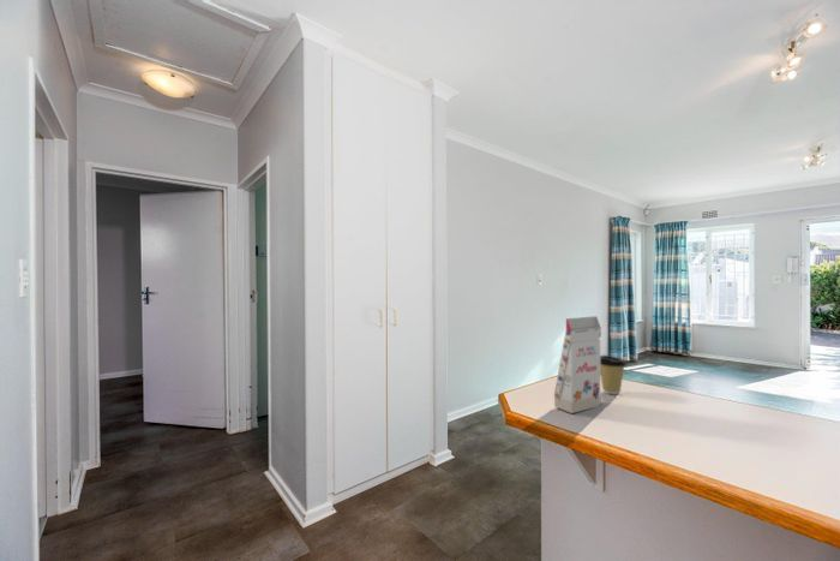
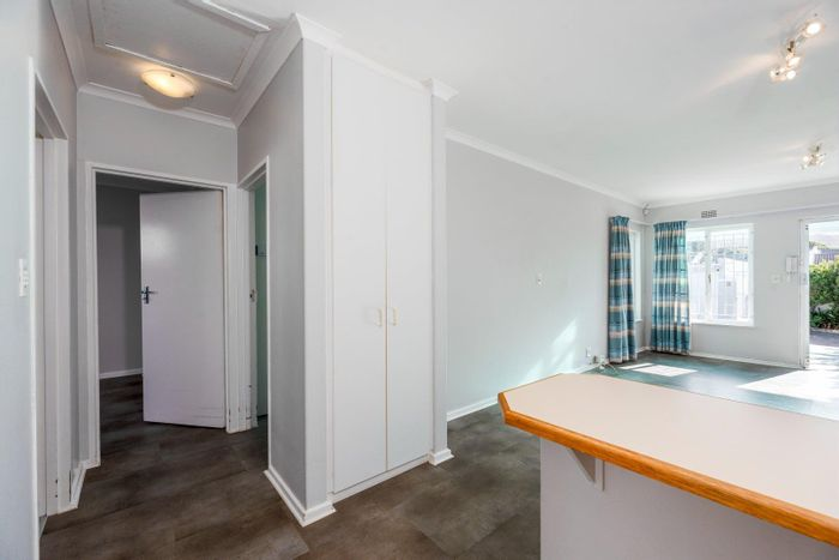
- coffee cup (611, 374)
- gift box (577, 362)
